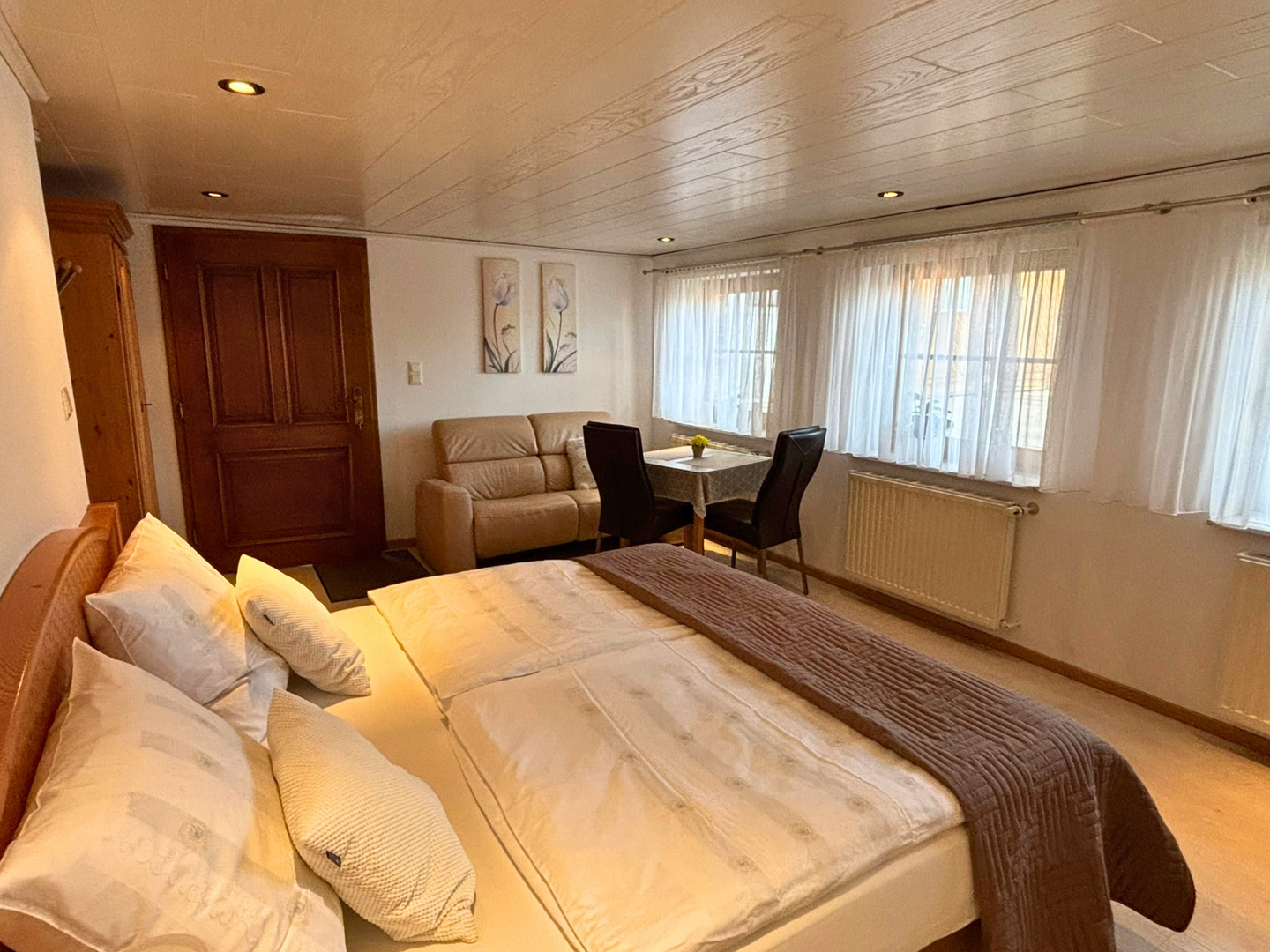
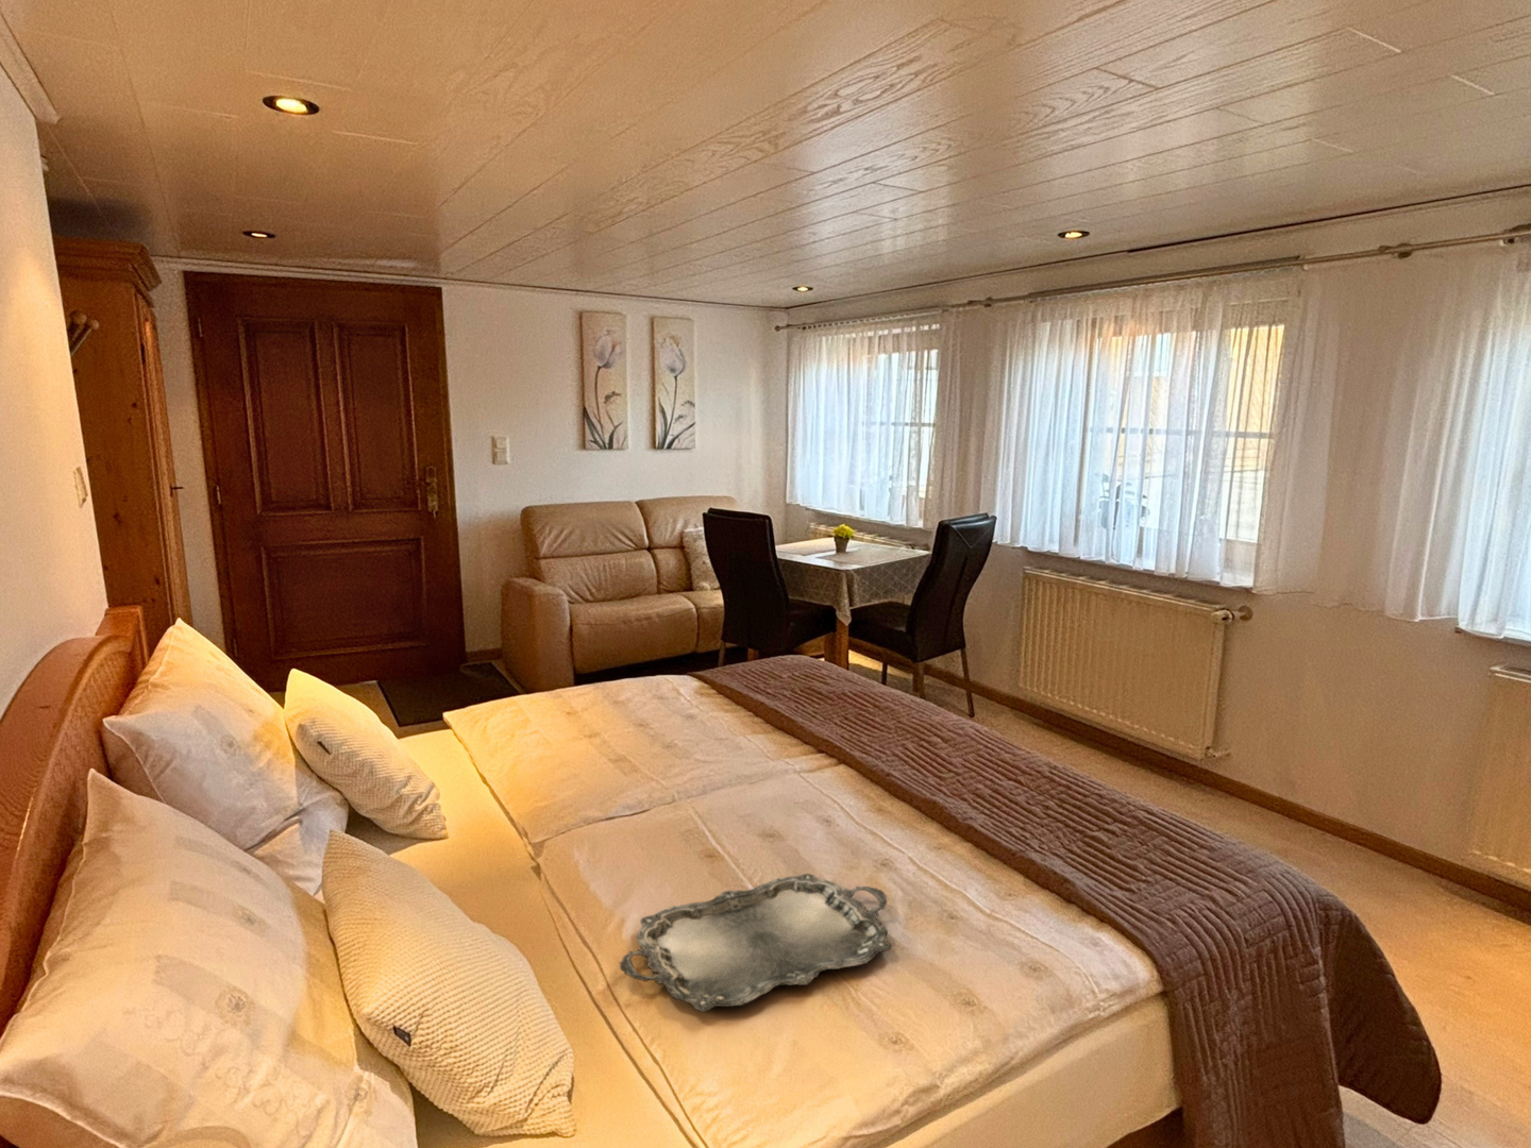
+ serving tray (762, 933)
